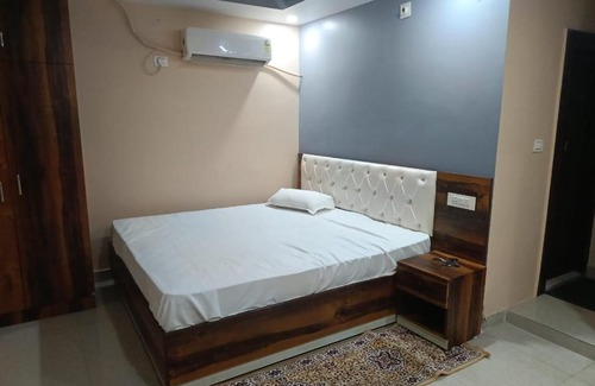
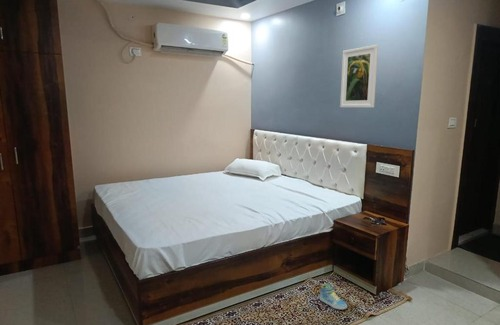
+ sneaker (332, 295)
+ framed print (357, 78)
